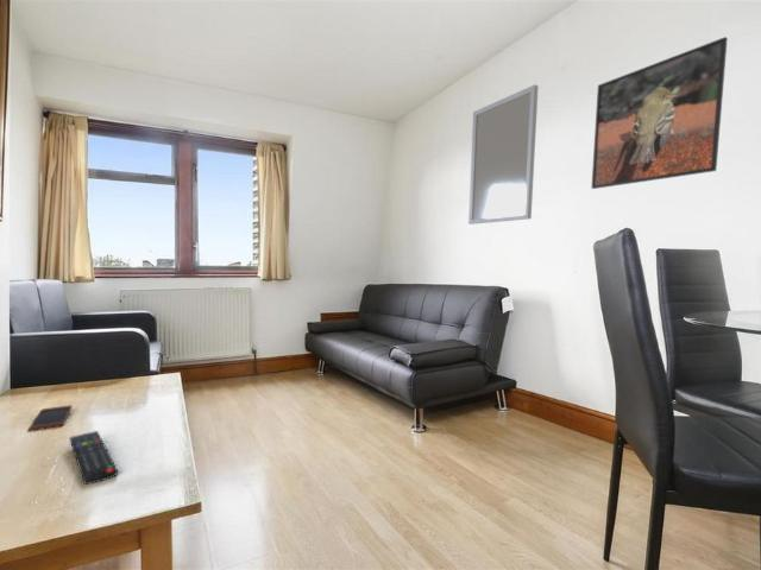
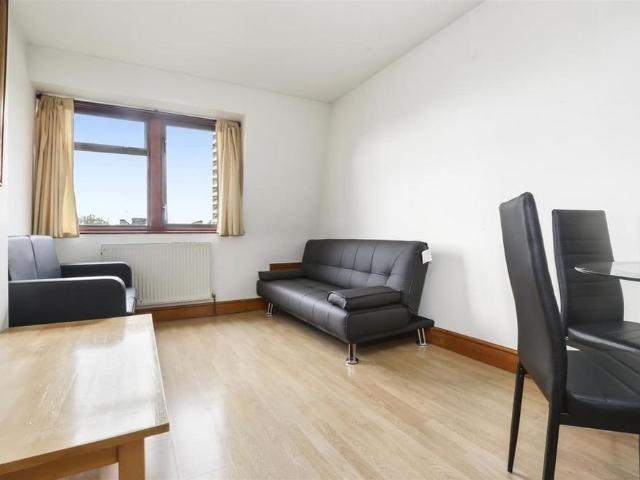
- home mirror (499, 160)
- smartphone (51, 417)
- remote control (92, 456)
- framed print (650, 122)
